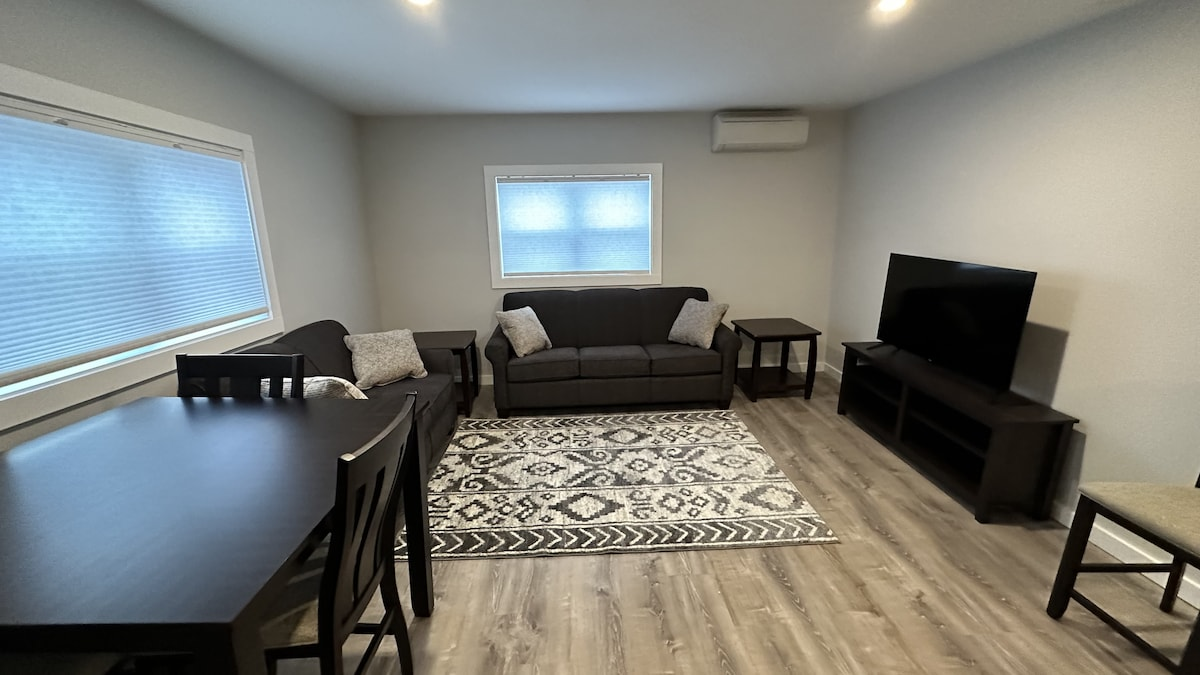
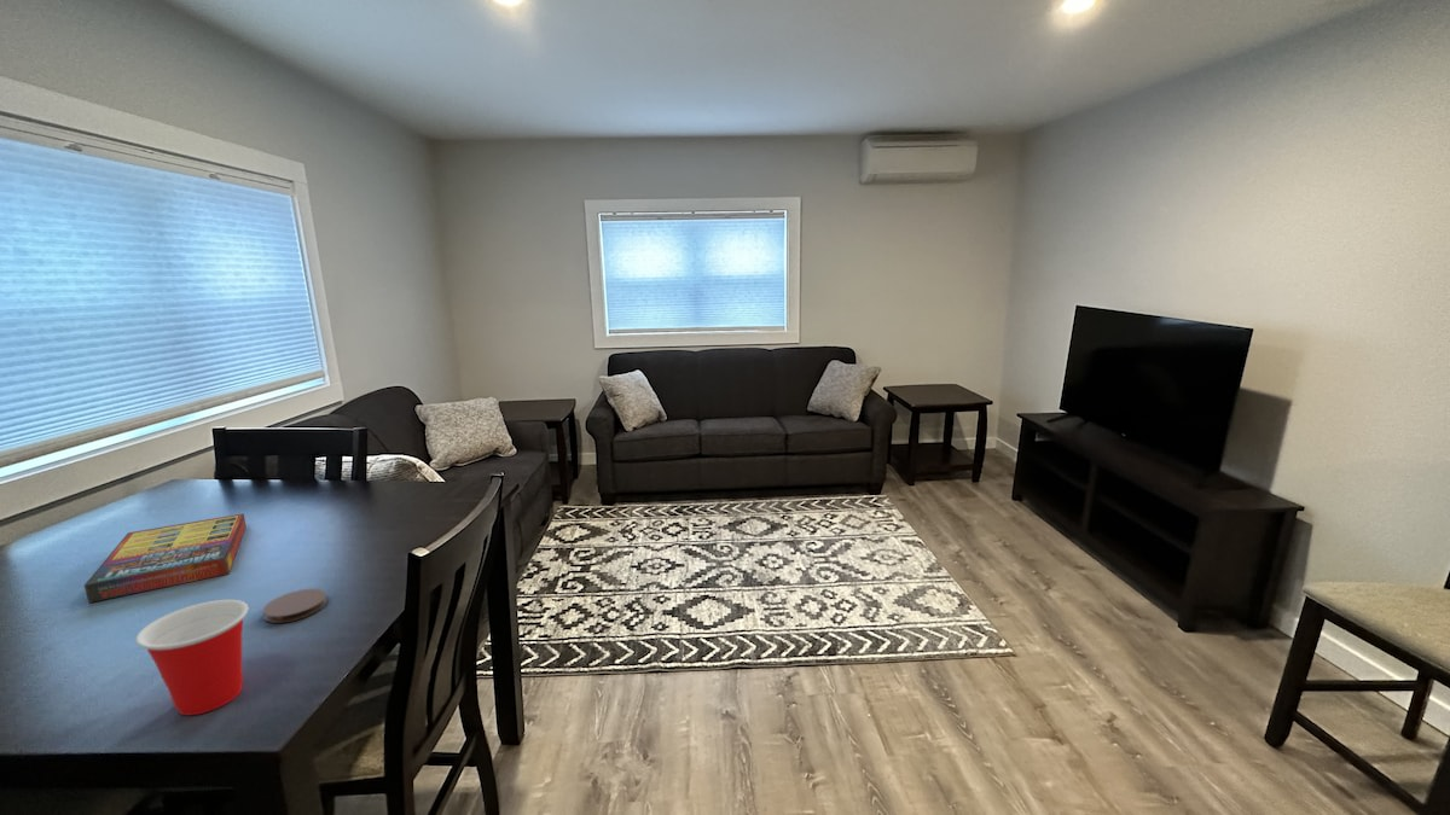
+ coaster (295, 605)
+ game compilation box (176, 552)
+ cup (202, 659)
